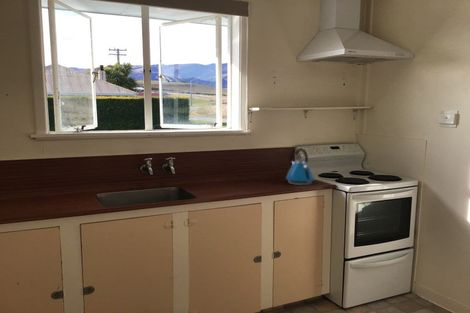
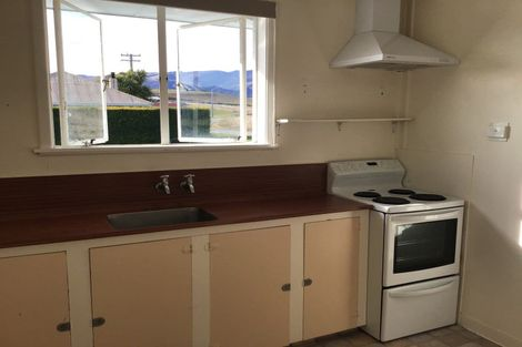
- kettle (301, 165)
